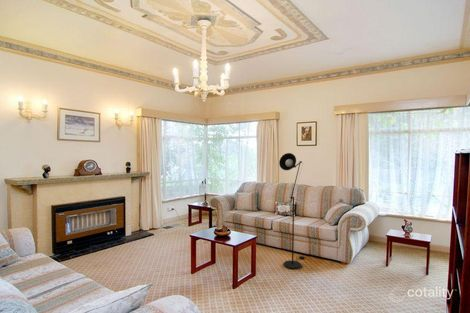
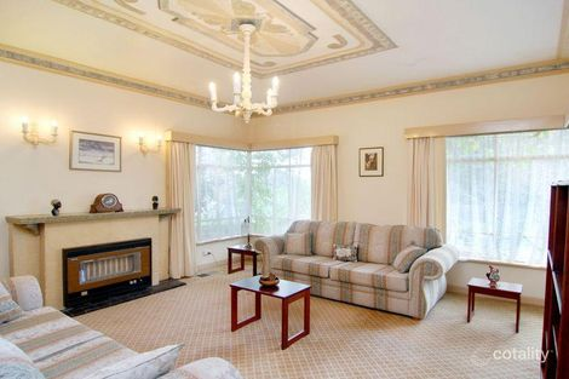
- floor lamp (293, 208)
